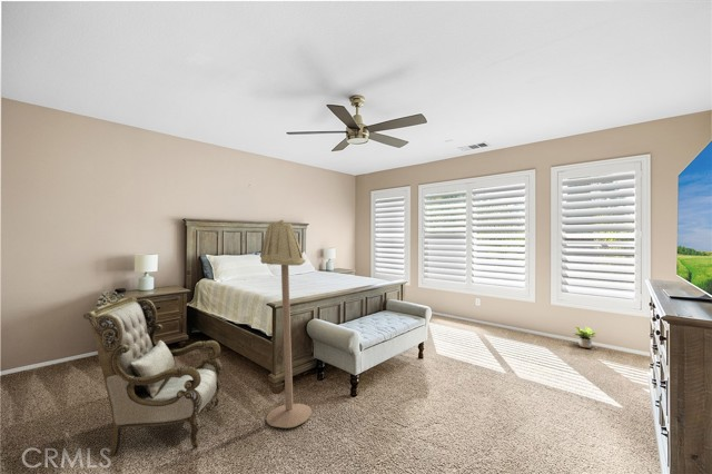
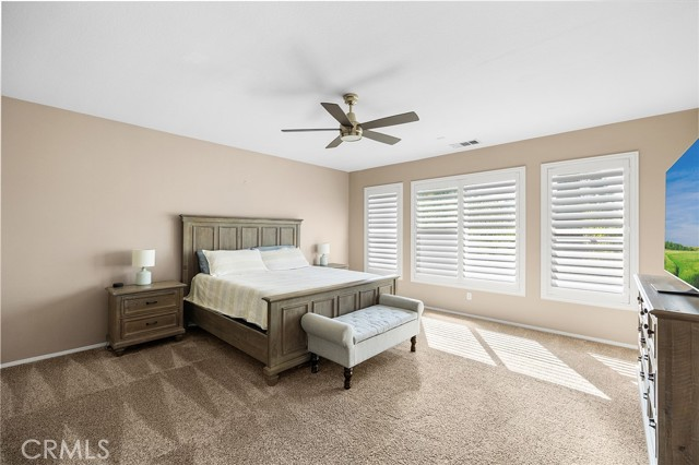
- floor lamp (284, 316)
- armchair (162, 358)
- potted plant (584, 336)
